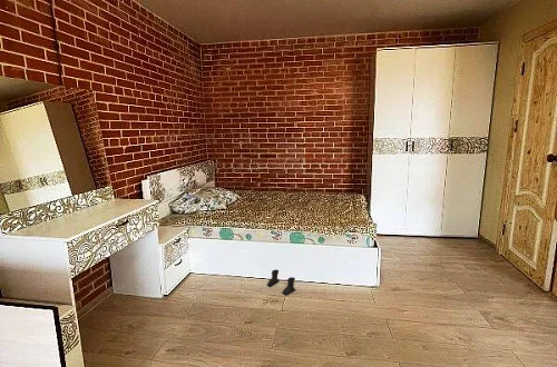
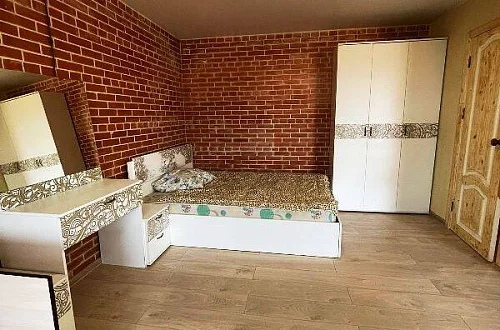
- boots (278, 280)
